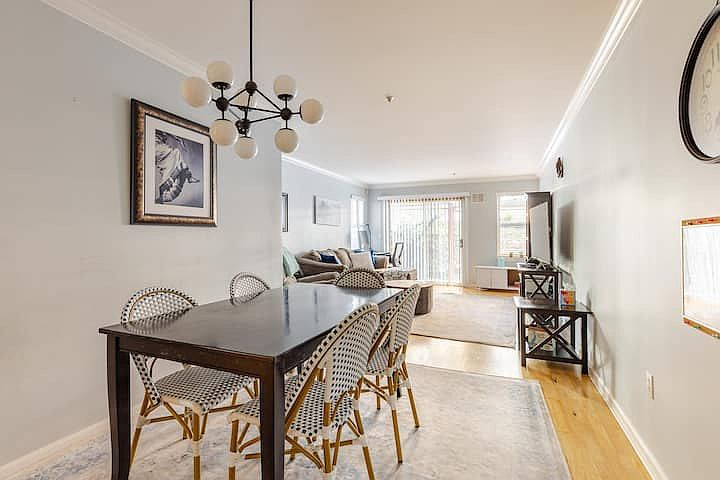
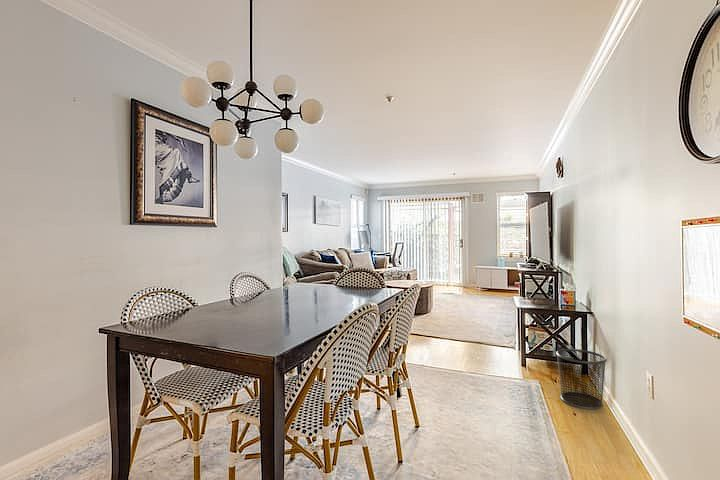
+ waste bin (580, 378)
